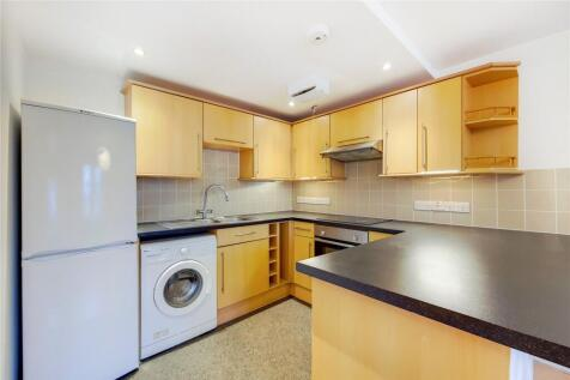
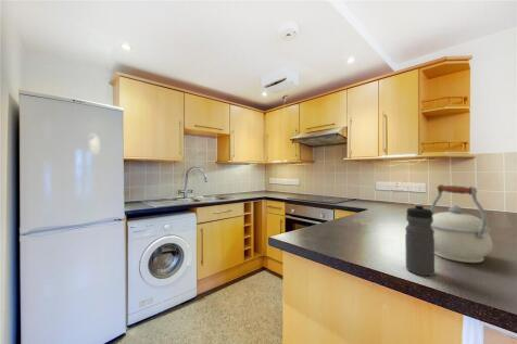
+ kettle (452, 219)
+ water bottle (419, 237)
